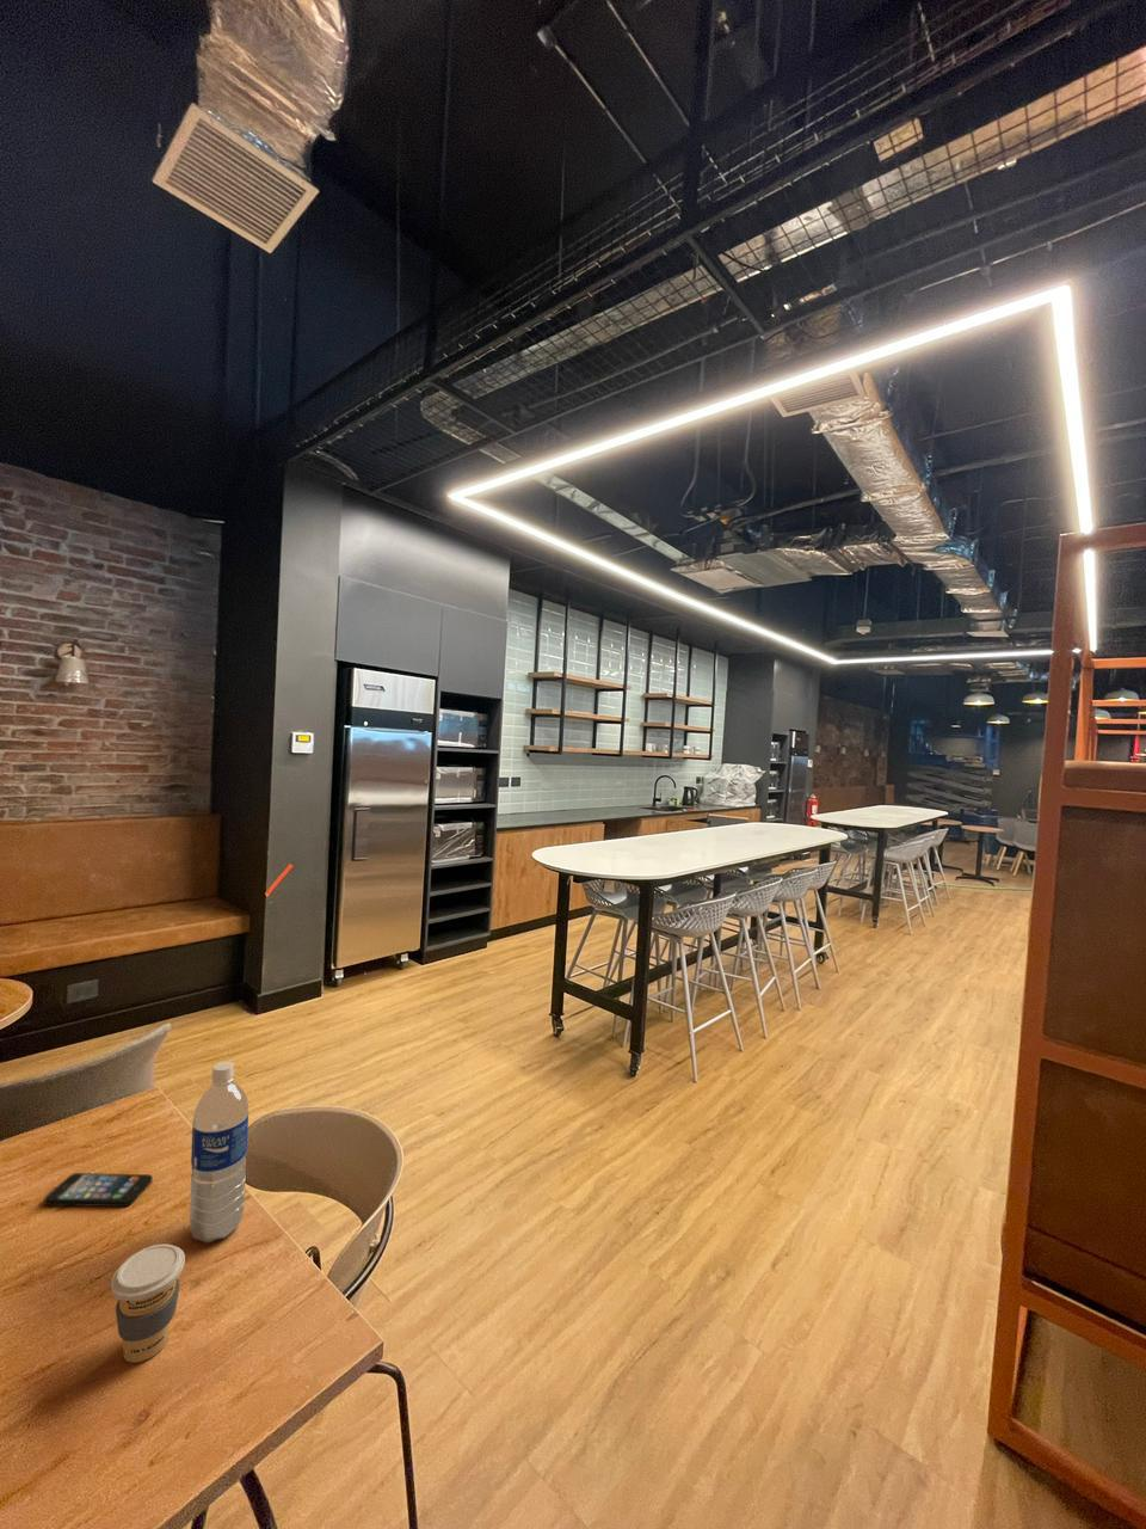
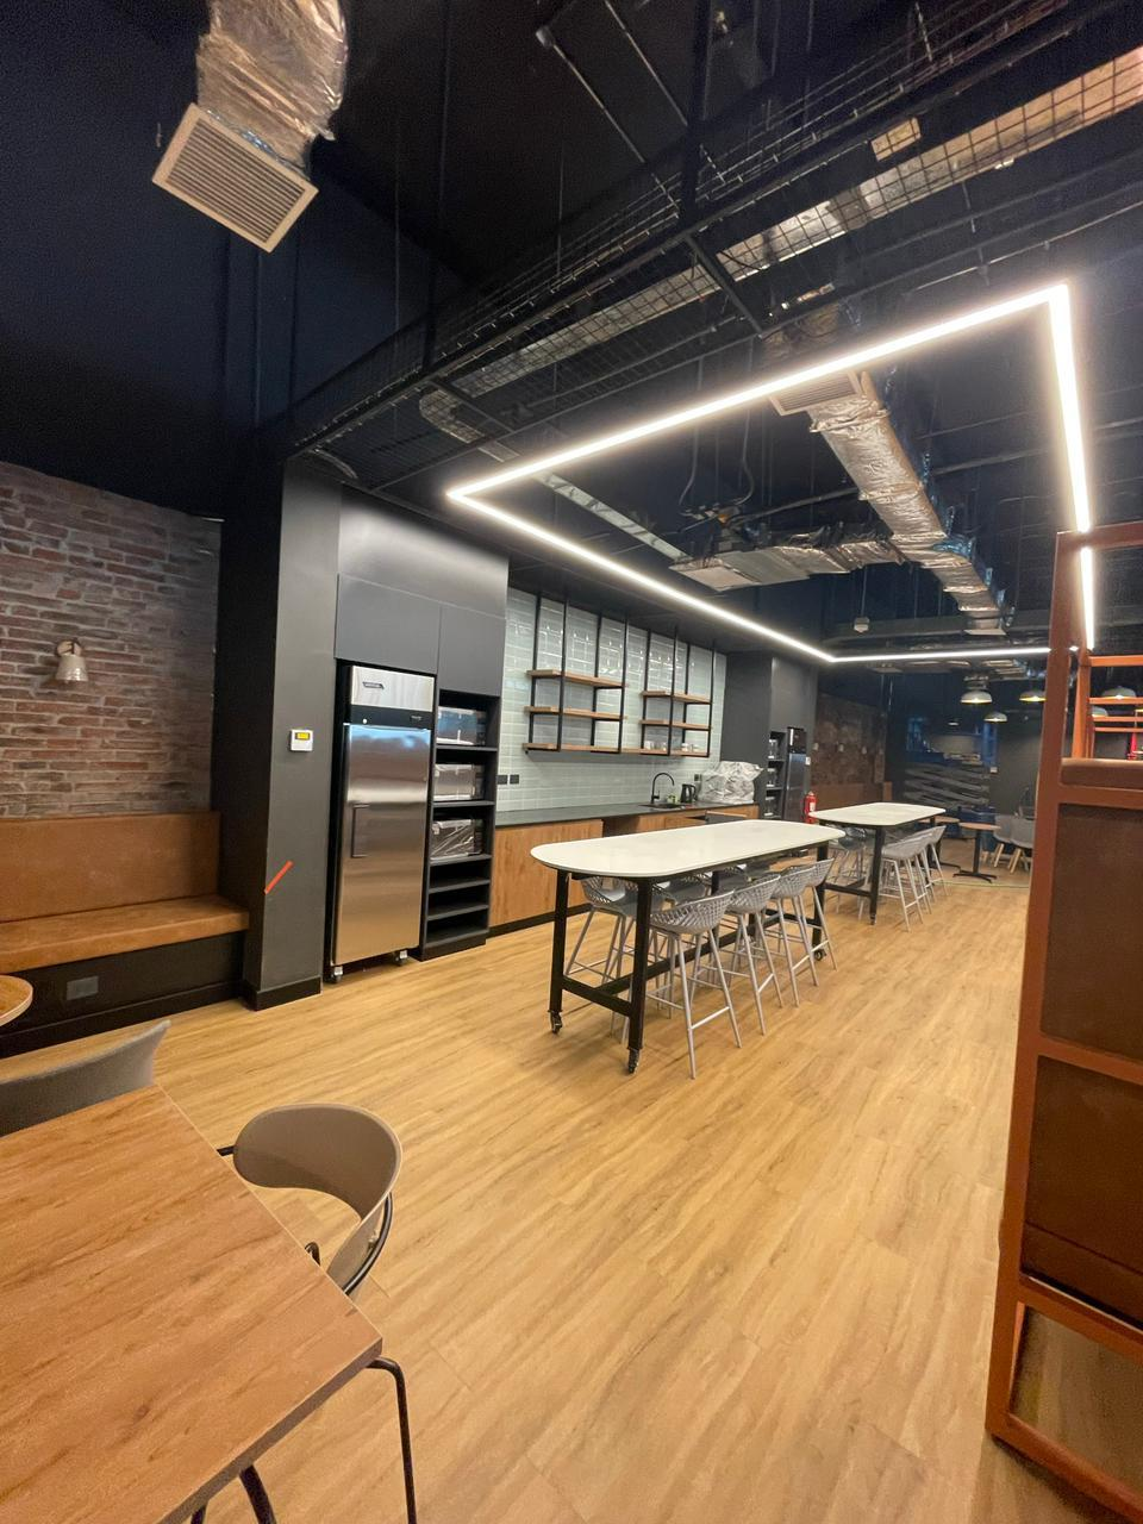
- smartphone (99, 1188)
- water bottle (219, 1146)
- coffee cup (147, 1304)
